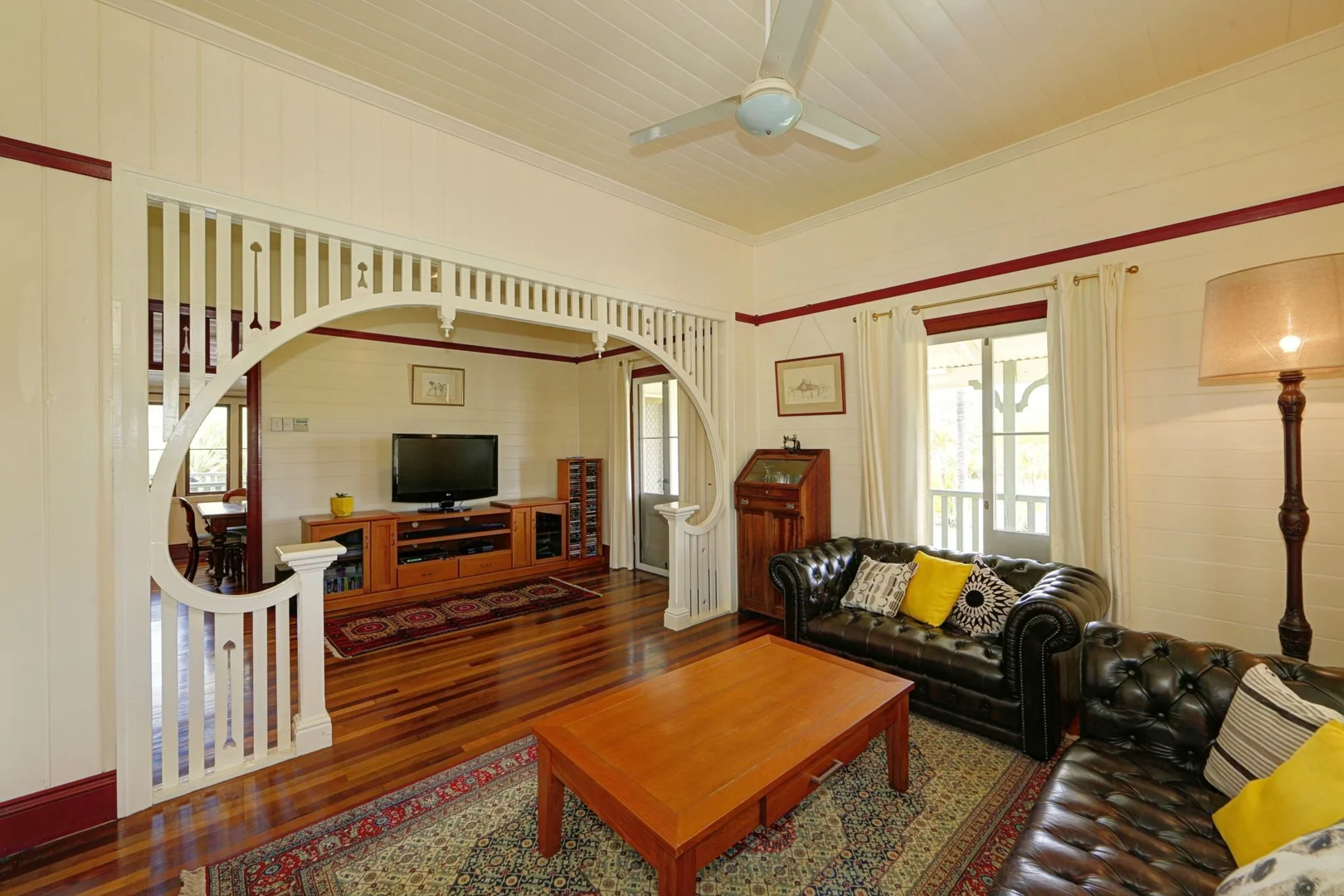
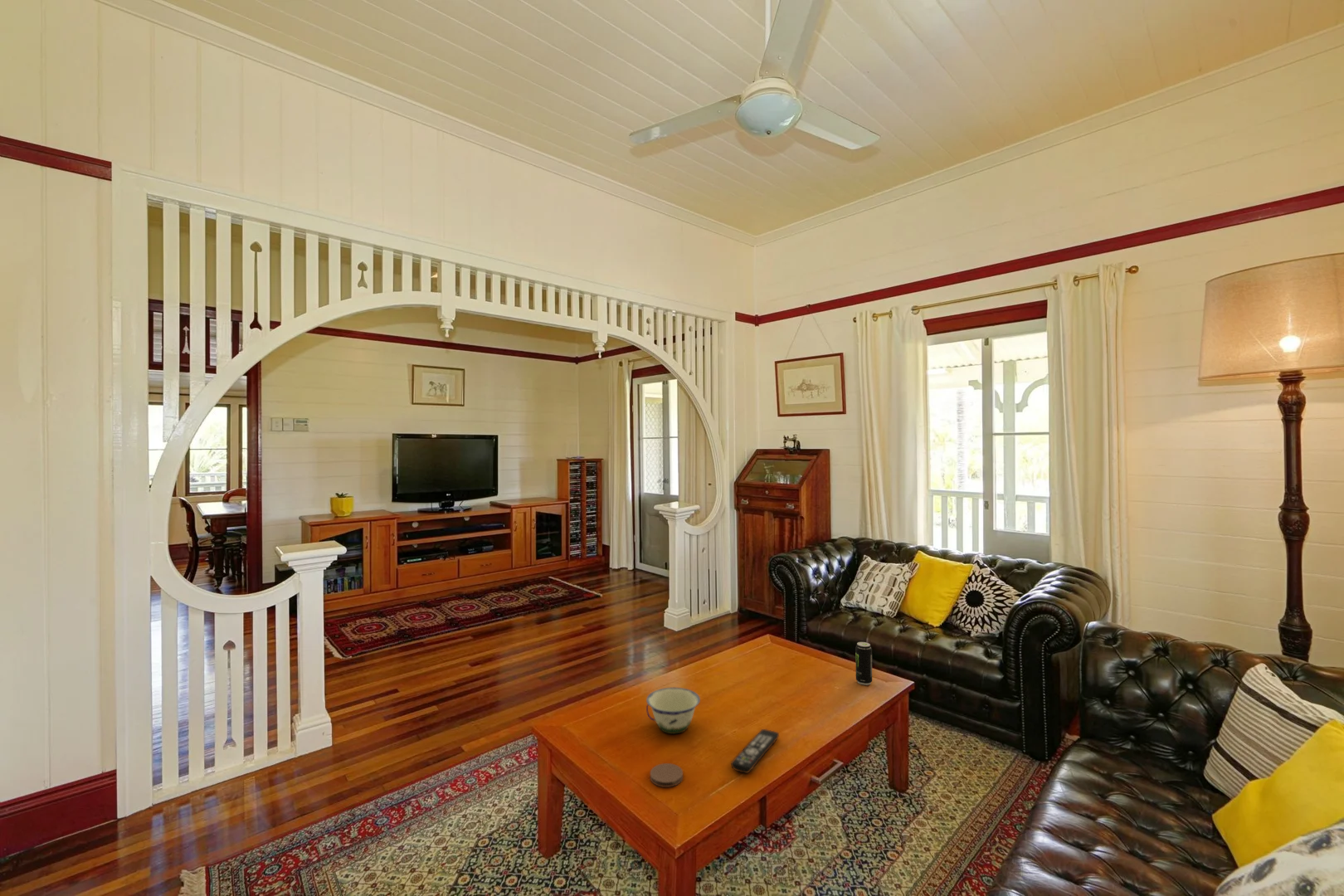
+ beverage can (864, 663)
+ bowl (672, 713)
+ remote control (756, 749)
+ coaster (666, 775)
